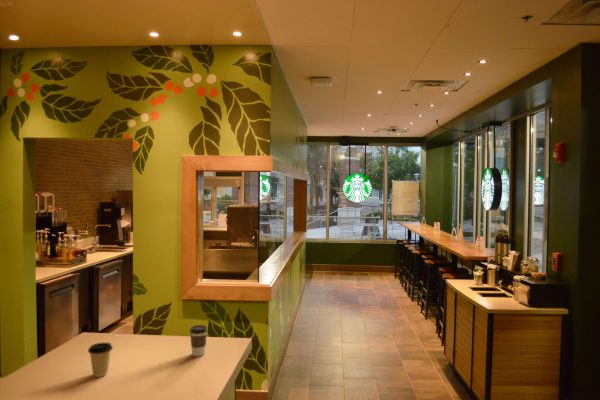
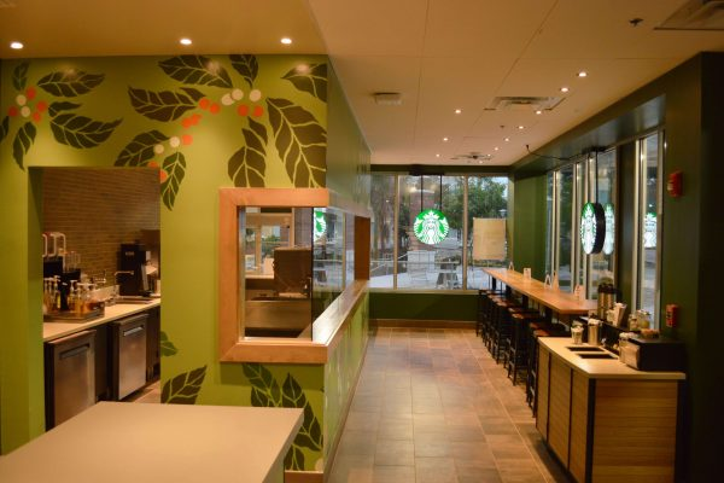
- coffee cup (100, 359)
- coffee cup (198, 340)
